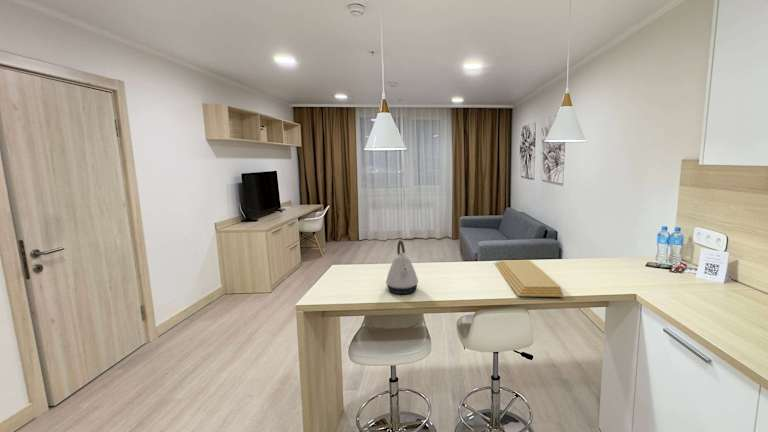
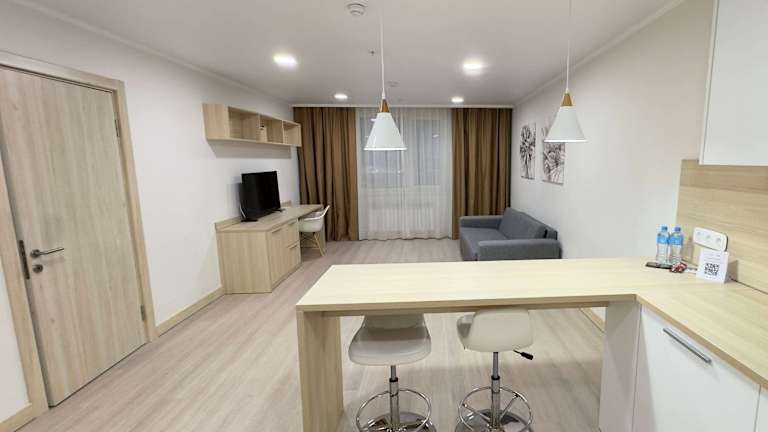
- kettle (401, 265)
- cutting board (523, 274)
